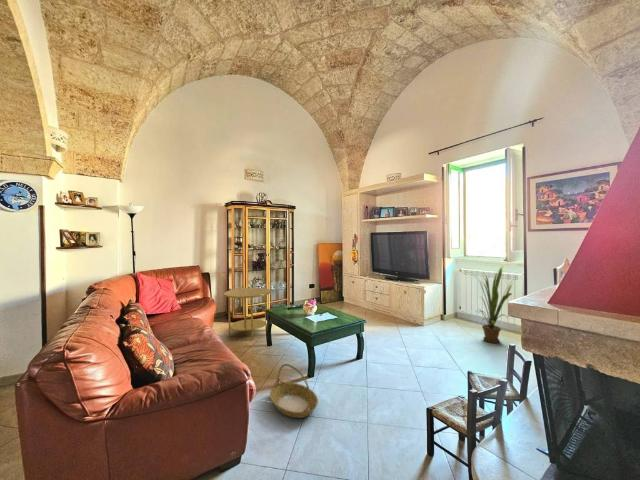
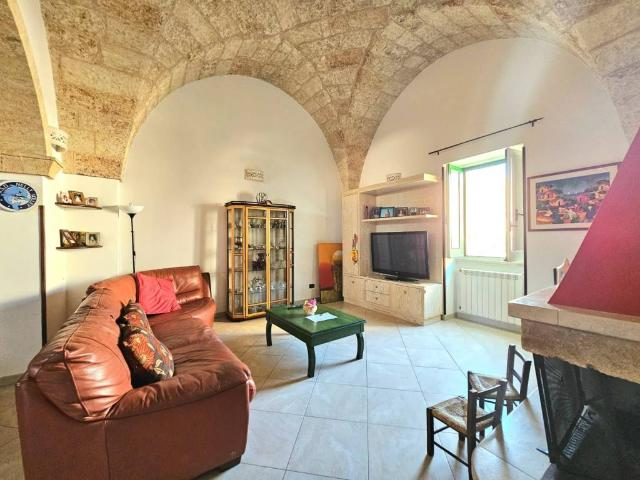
- basket (293, 386)
- side table (245, 312)
- house plant (491, 303)
